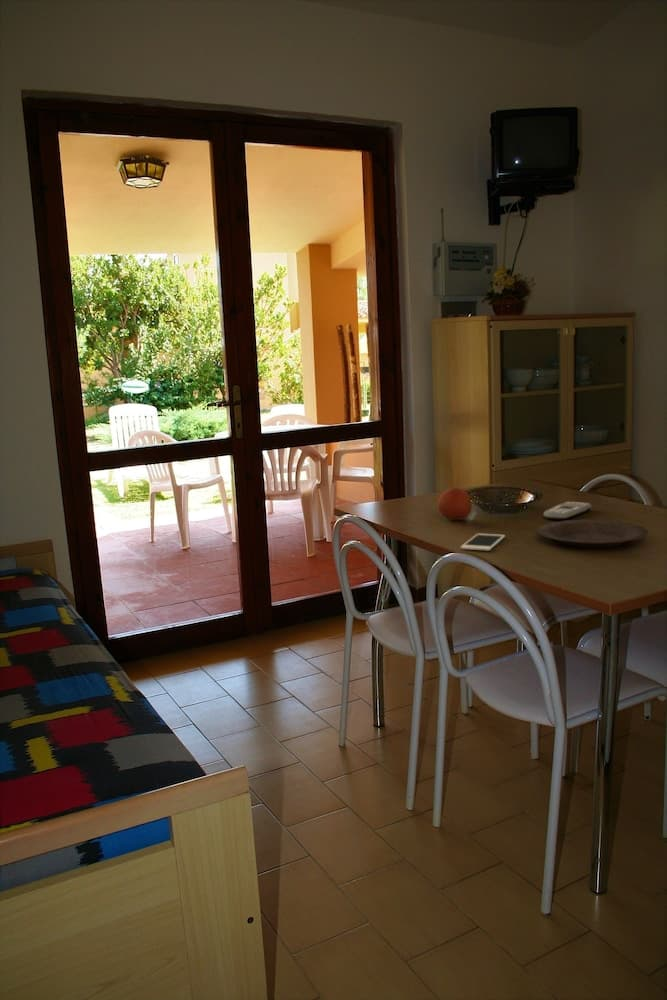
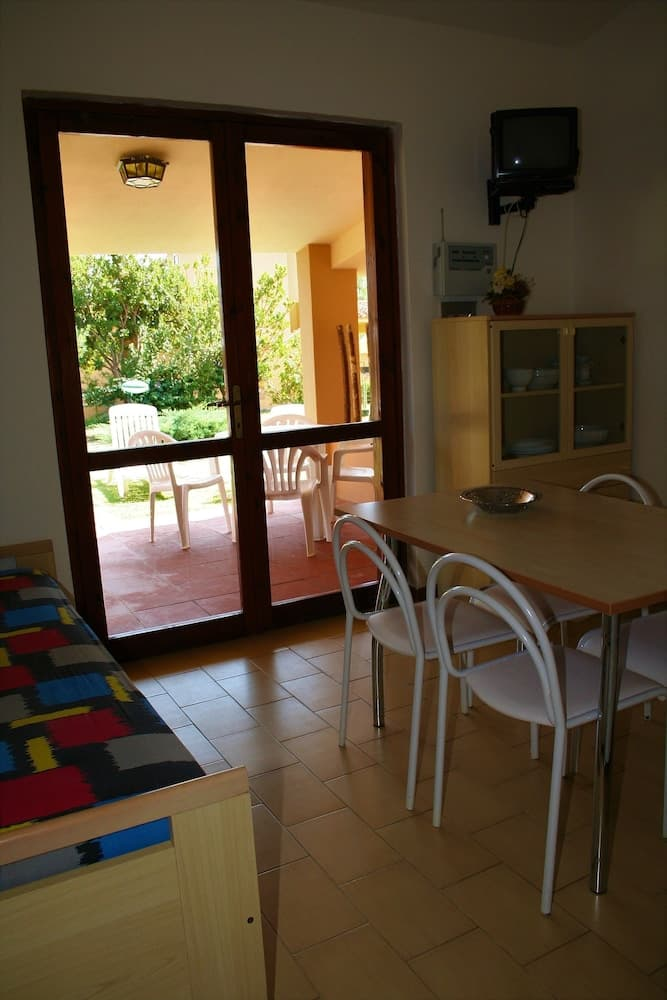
- remote control (566, 510)
- fruit (455, 503)
- plate (591, 535)
- cell phone (483, 541)
